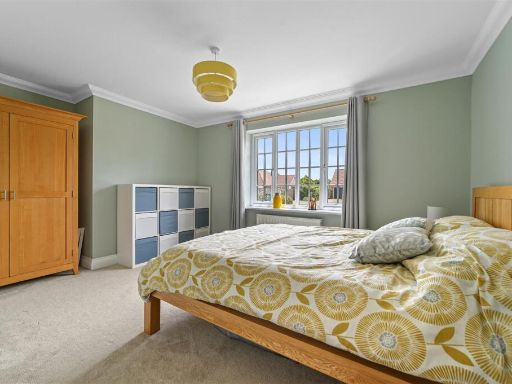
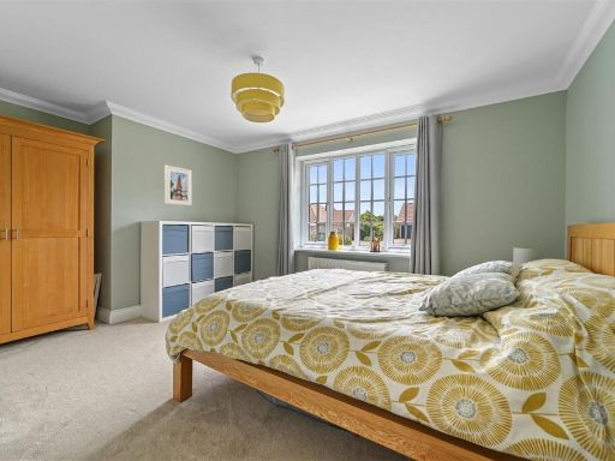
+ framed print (178, 186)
